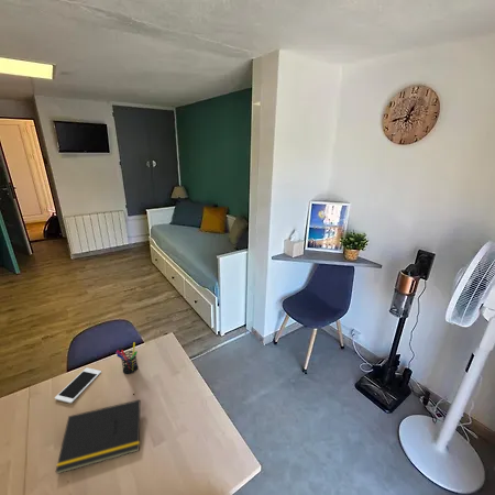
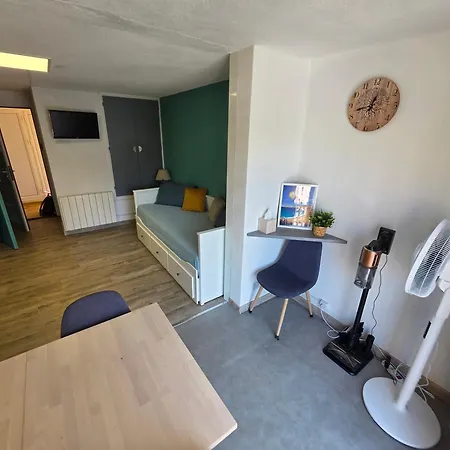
- cell phone (79, 384)
- notepad (102, 432)
- pen holder (130, 358)
